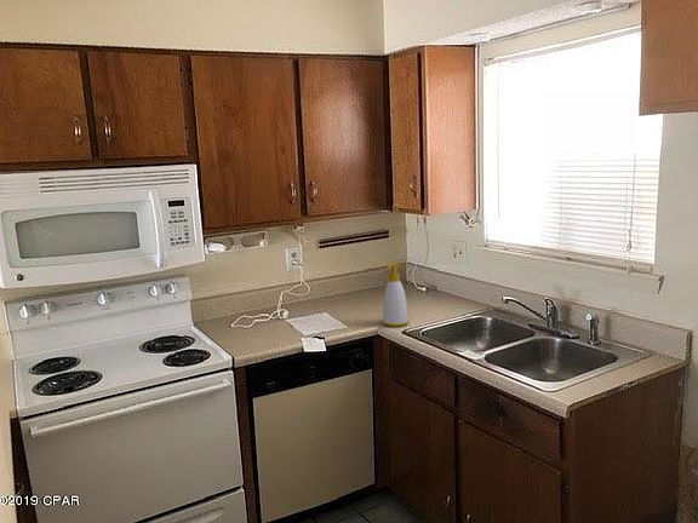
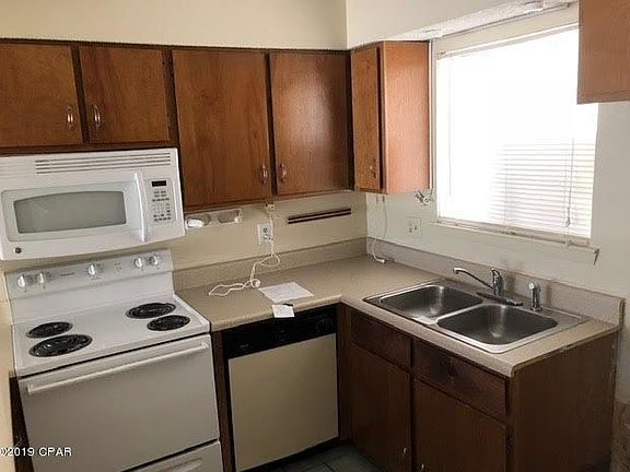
- soap bottle (394, 293)
